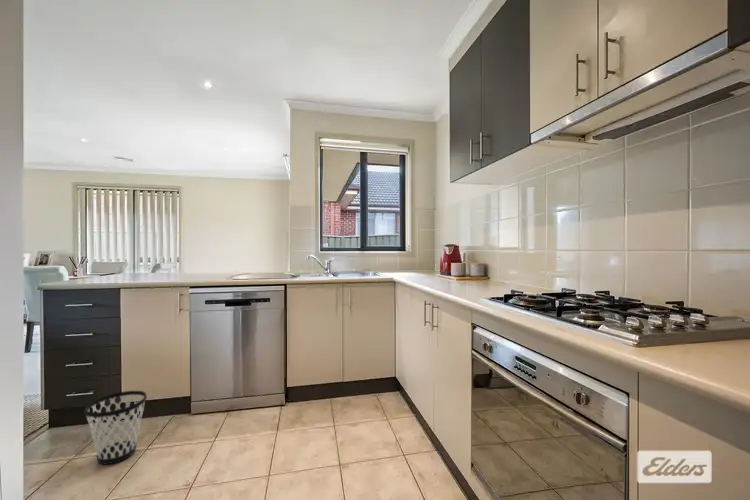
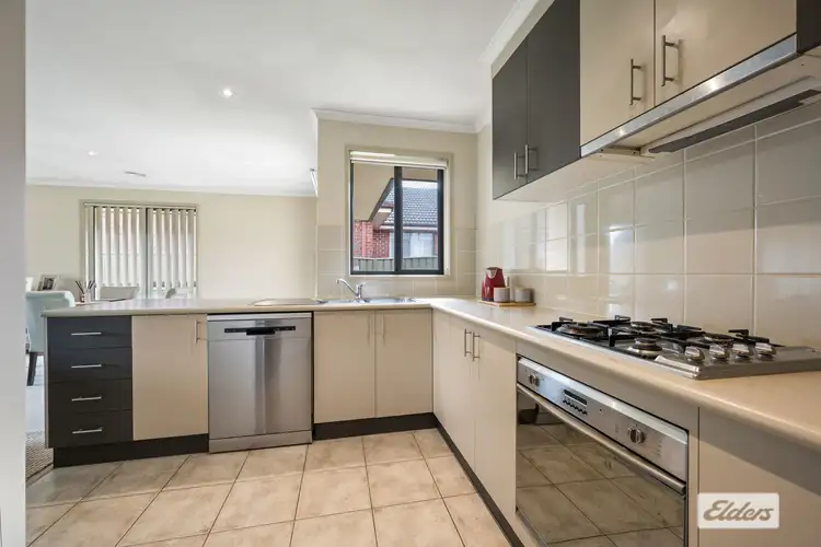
- wastebasket (117, 426)
